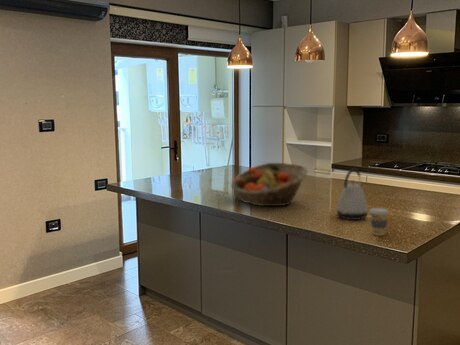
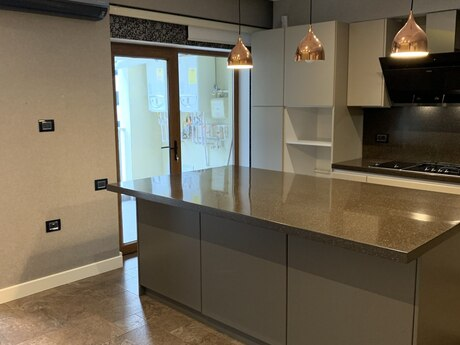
- coffee cup (378, 221)
- kettle (353, 192)
- fruit basket (268, 183)
